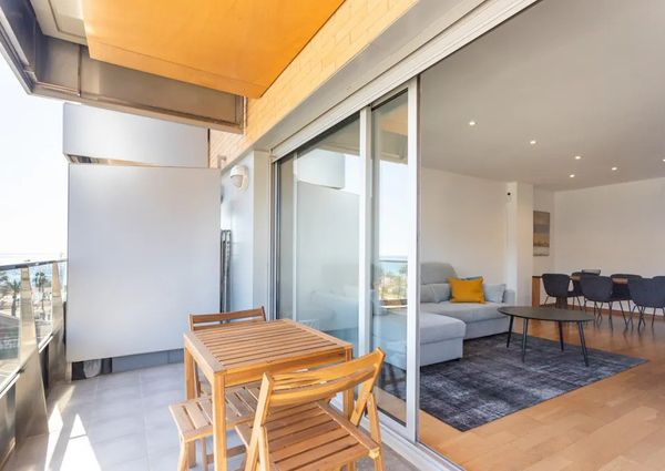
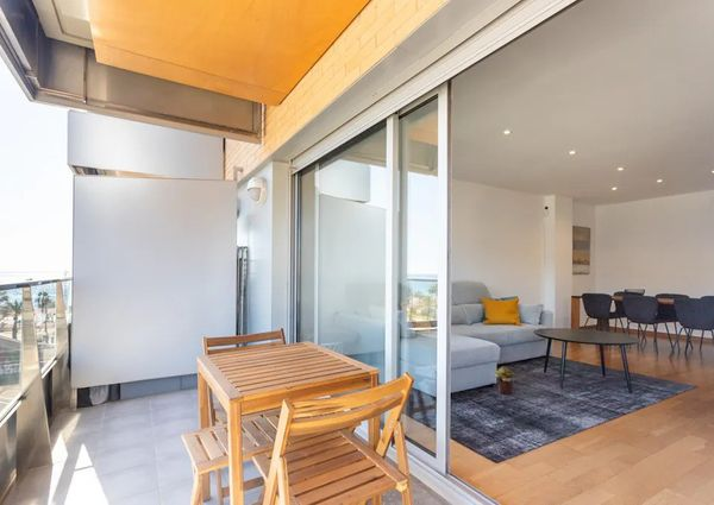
+ potted plant (503, 379)
